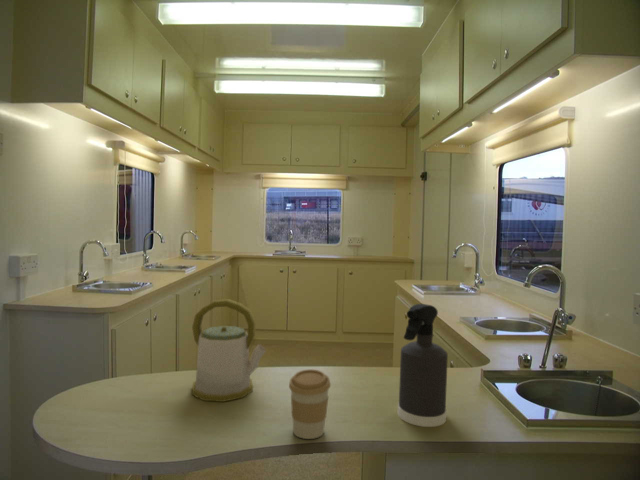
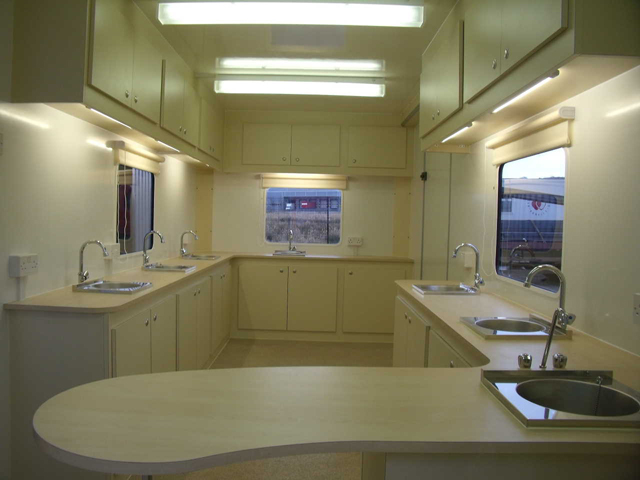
- kettle (229, 345)
- coffee cup (309, 402)
- spray bottle (421, 360)
